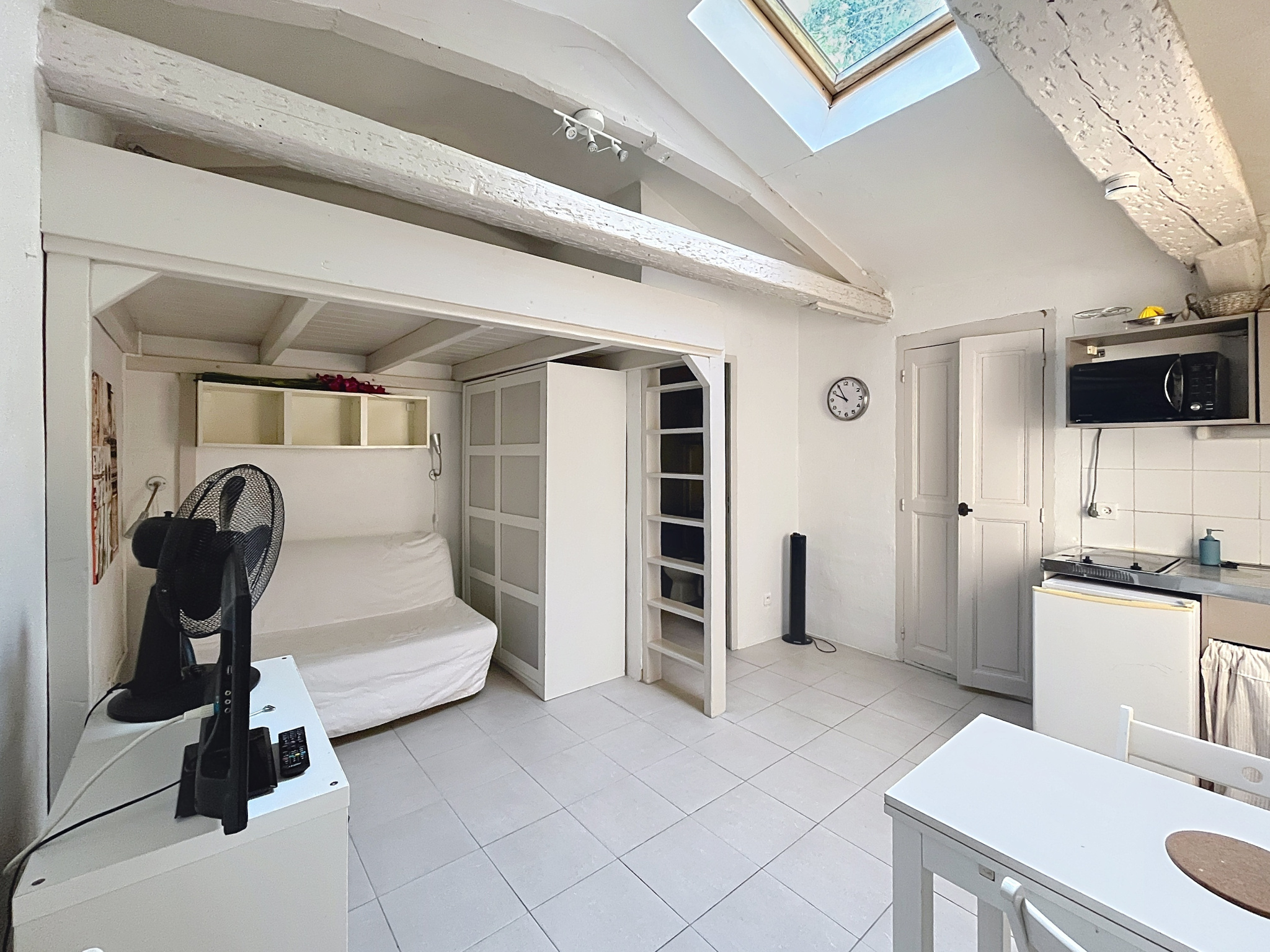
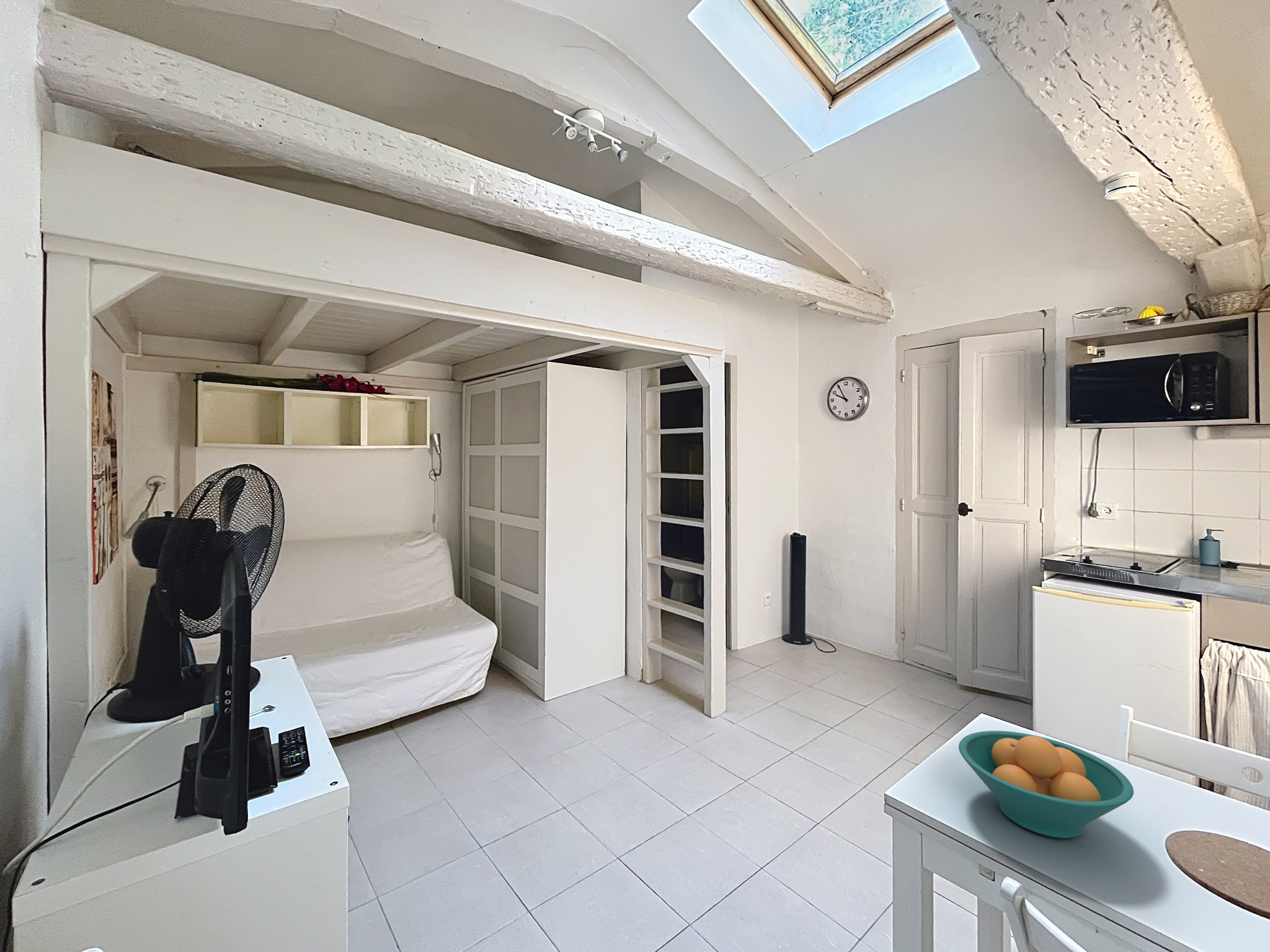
+ fruit bowl (1039, 778)
